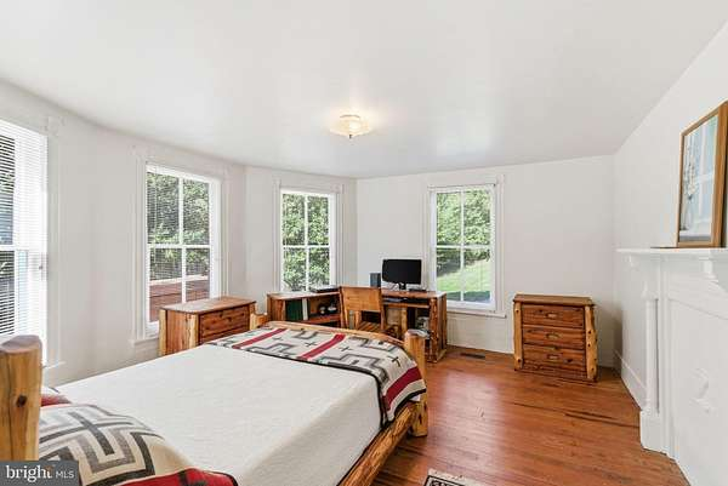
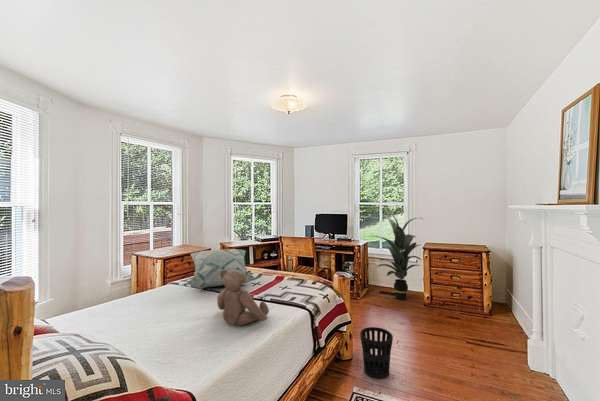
+ wastebasket (377, 352)
+ decorative pillow (220, 266)
+ teddy bear (242, 292)
+ indoor plant (397, 254)
